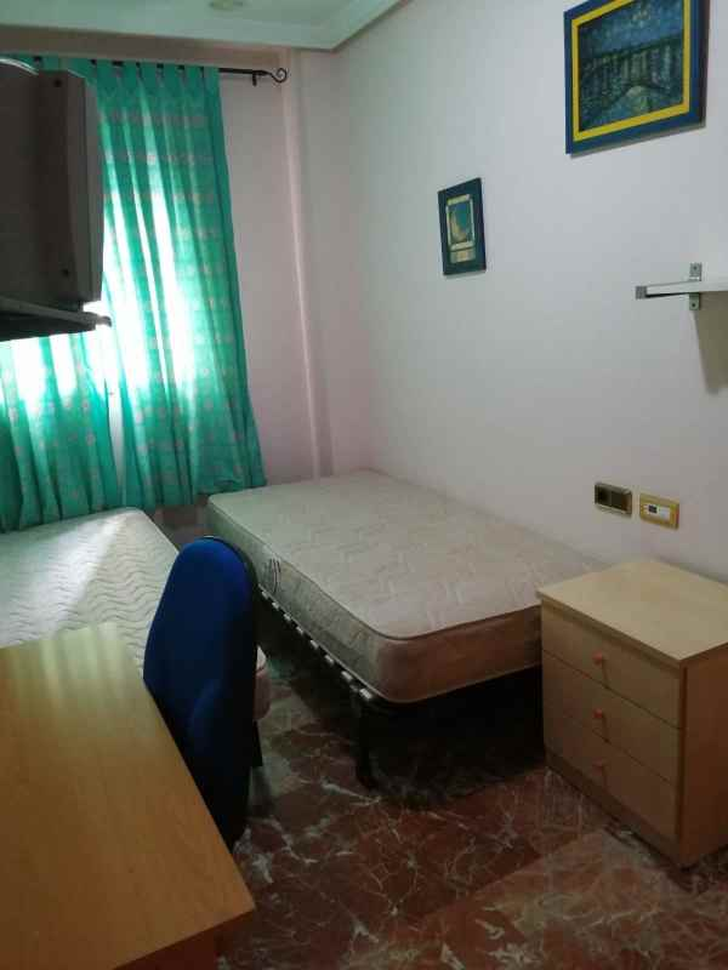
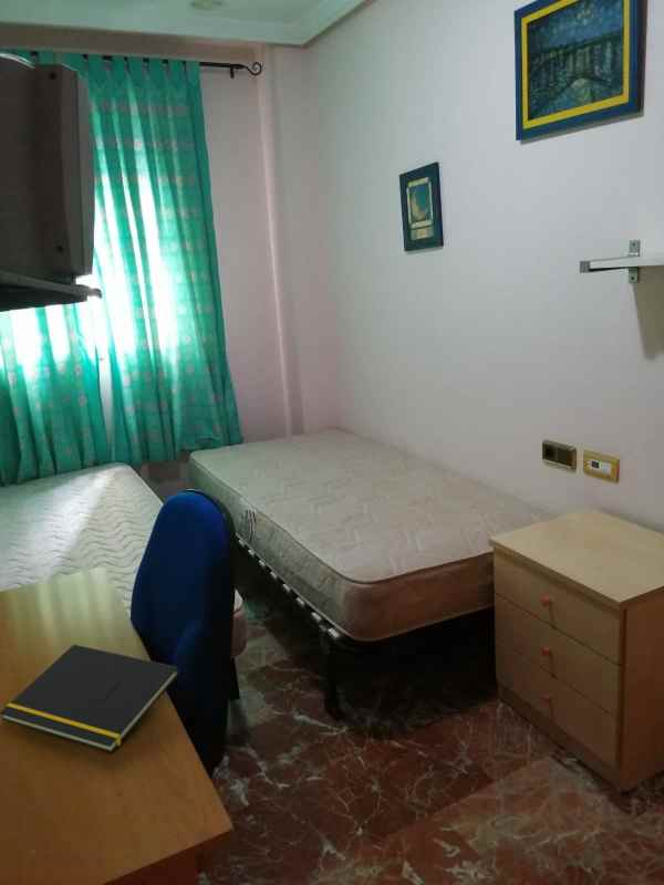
+ notepad (91, 693)
